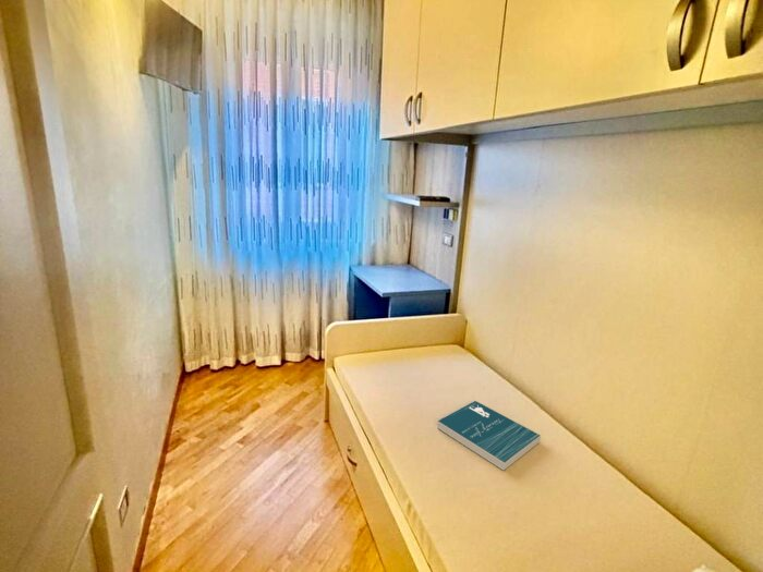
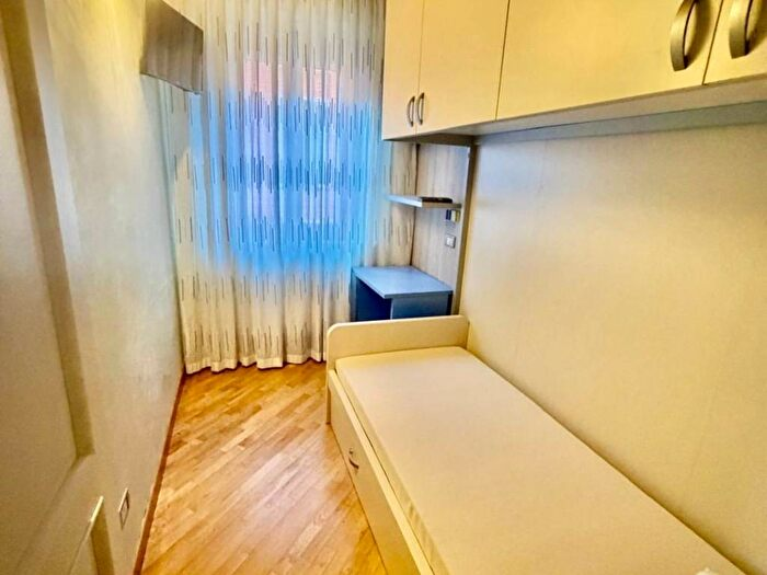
- book (487, 430)
